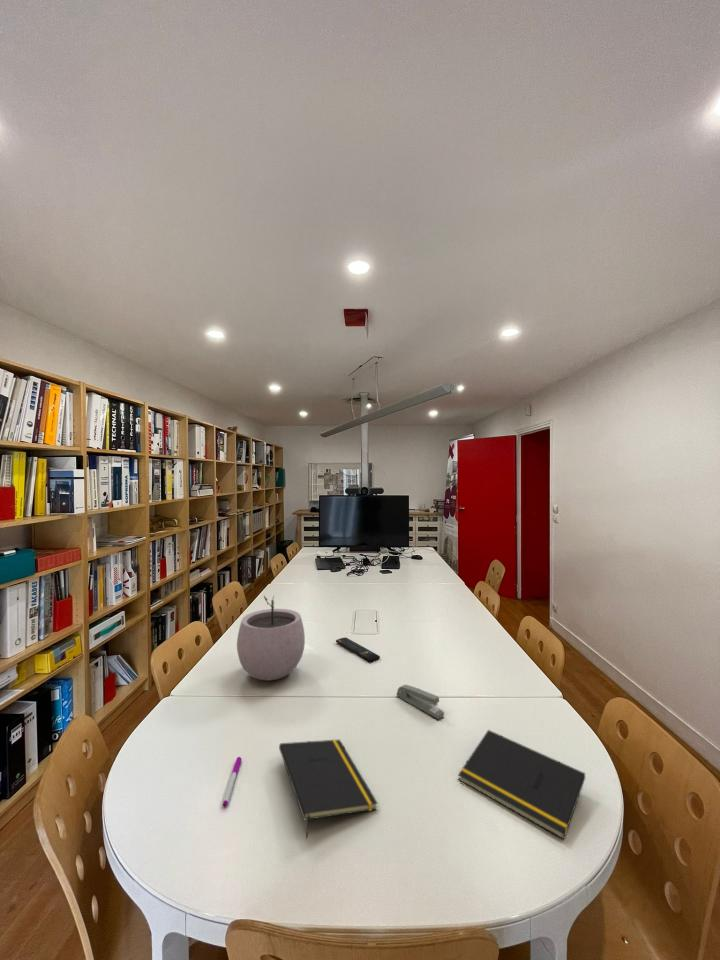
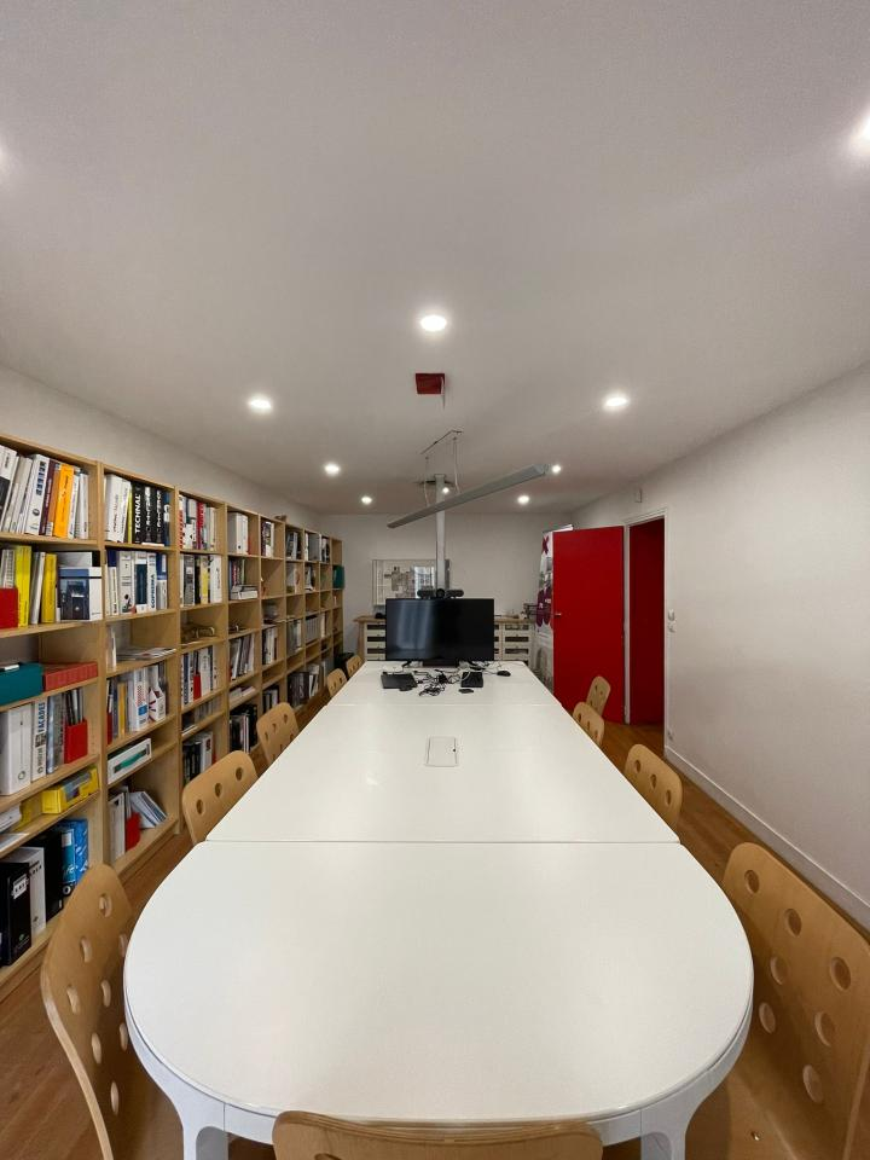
- notepad (324, 773)
- remote control (356, 649)
- plant pot (271, 633)
- pen (232, 780)
- notepad (520, 776)
- stapler (419, 697)
